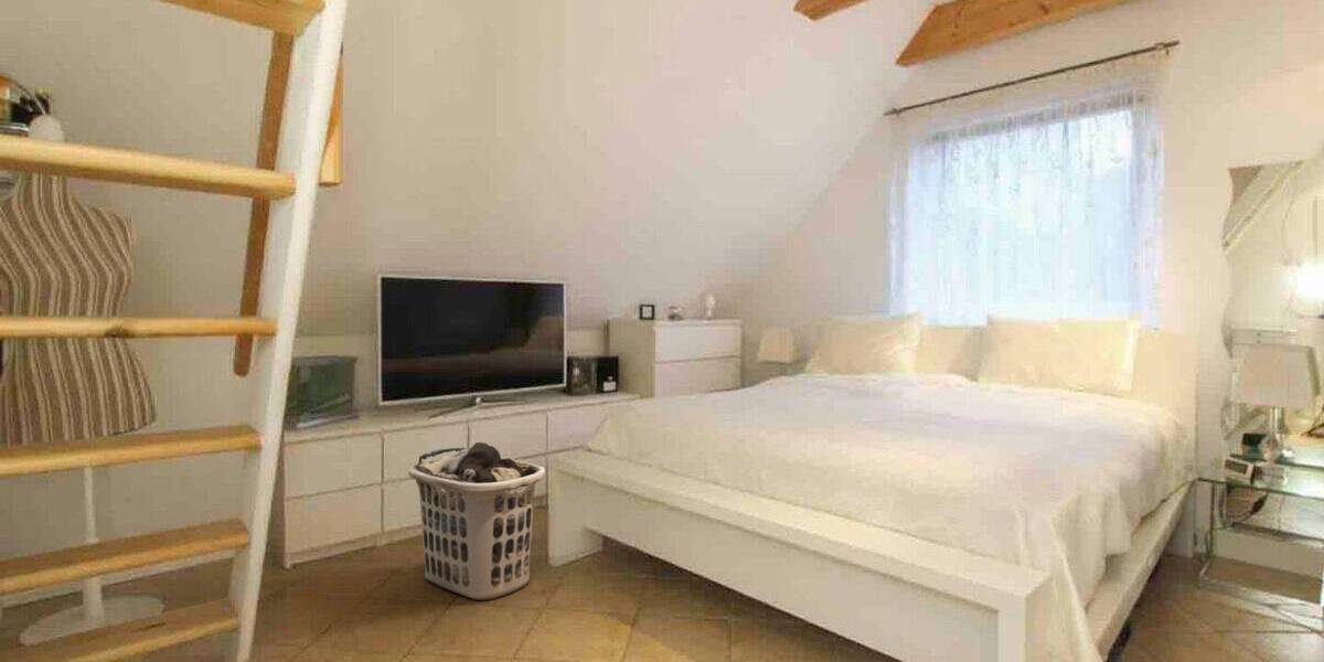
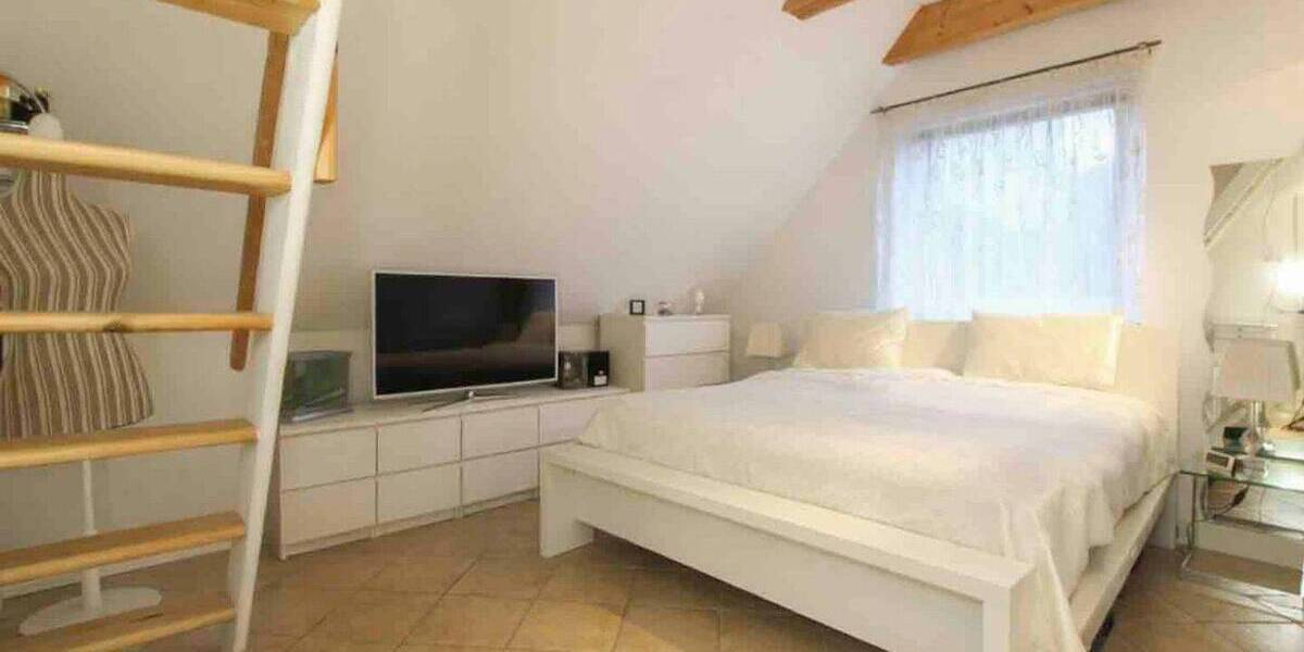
- clothes hamper (477, 512)
